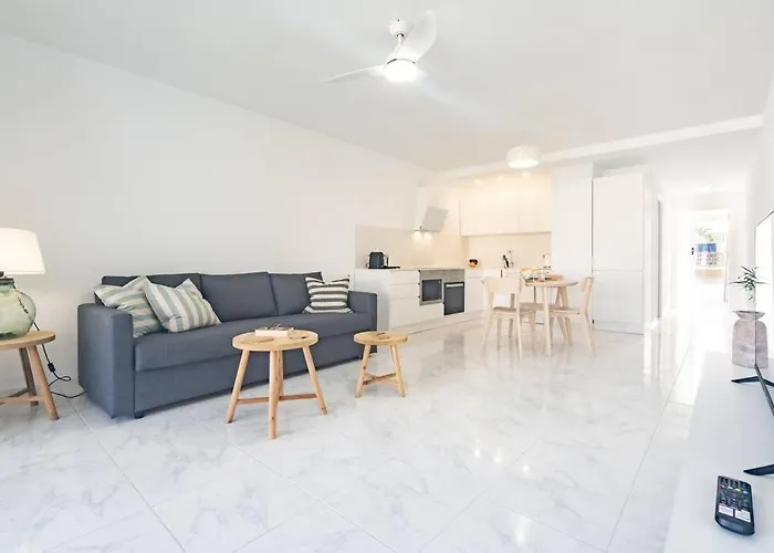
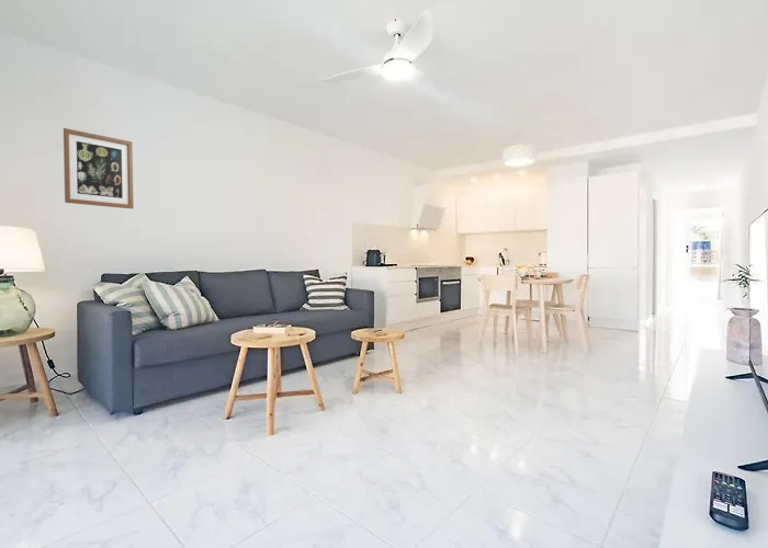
+ wall art (100, 170)
